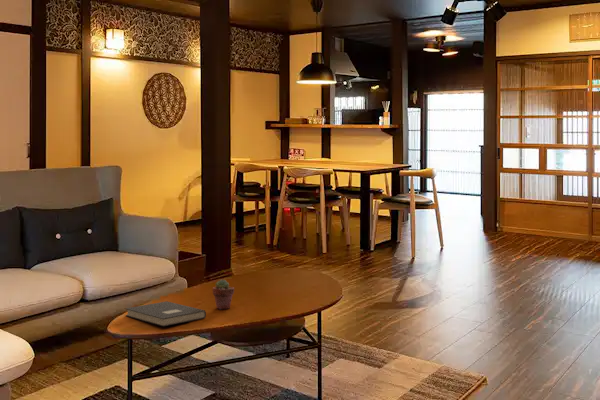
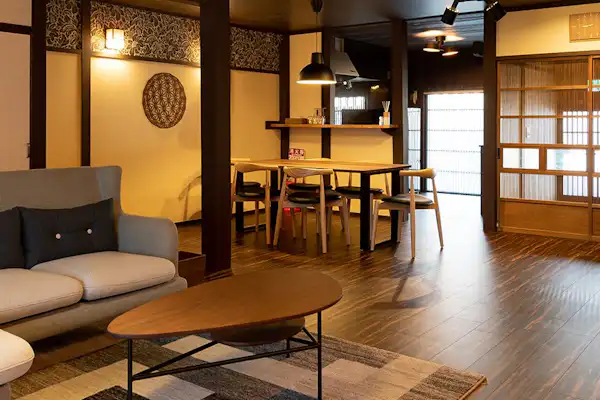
- potted succulent (223, 293)
- book (165, 313)
